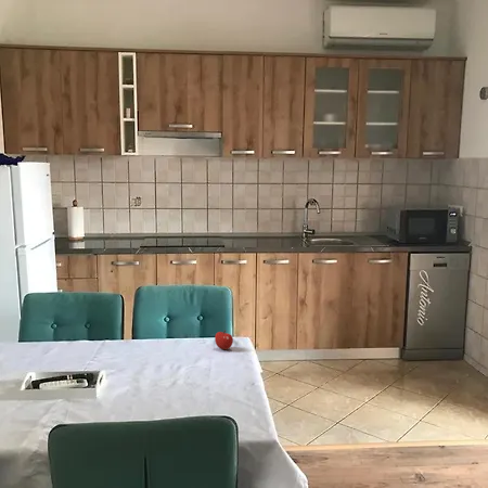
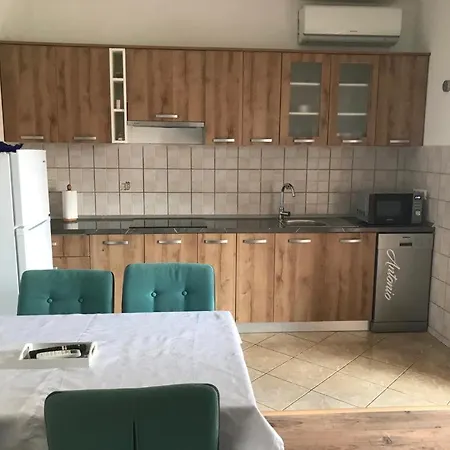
- apple (223, 339)
